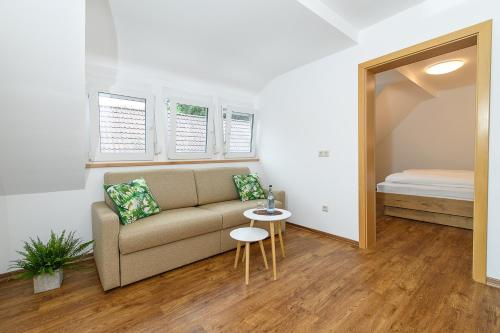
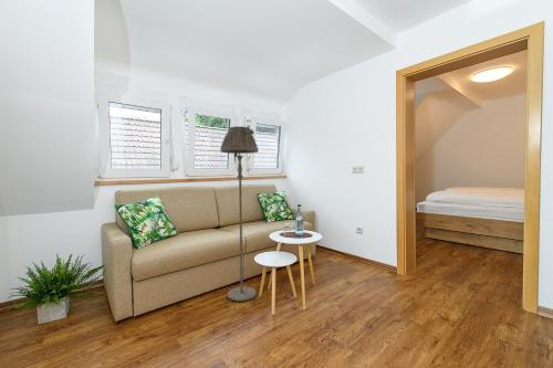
+ floor lamp (240, 211)
